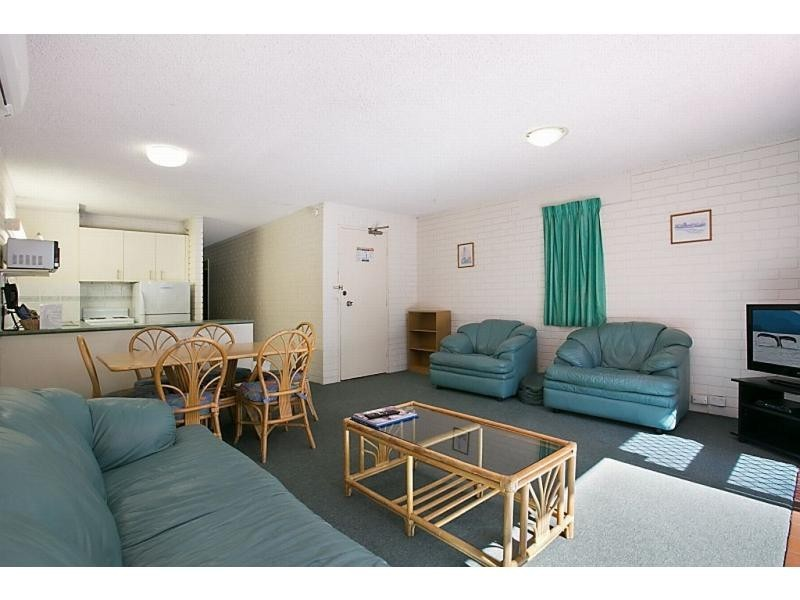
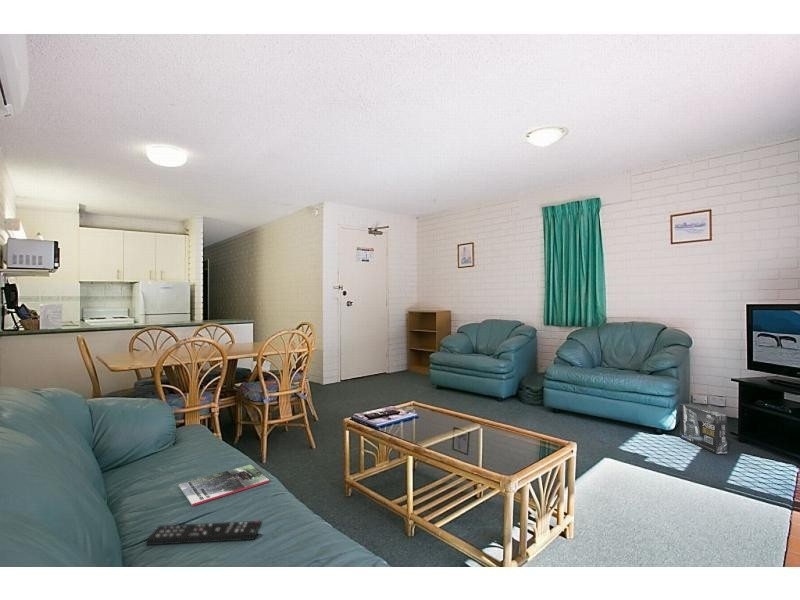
+ magazine (224, 482)
+ box (702, 427)
+ remote control (206, 531)
